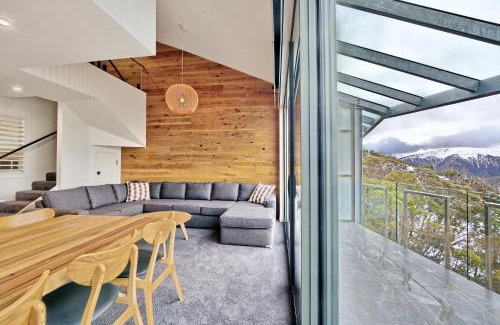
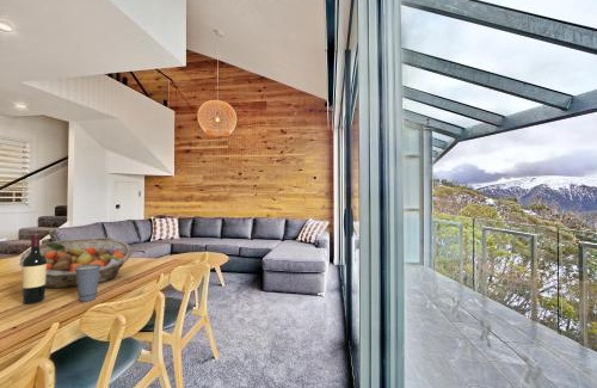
+ wine bottle (33, 267)
+ cup (87, 283)
+ fruit basket (80, 260)
